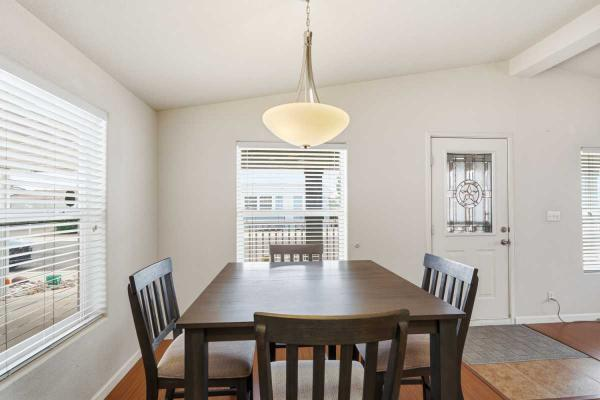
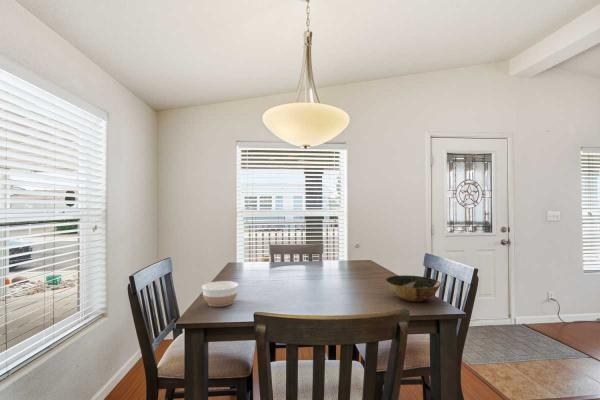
+ bowl (220, 294)
+ bowl (412, 289)
